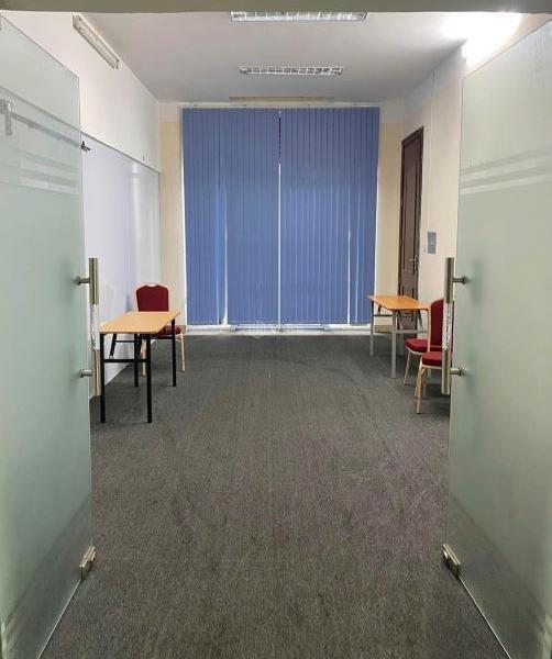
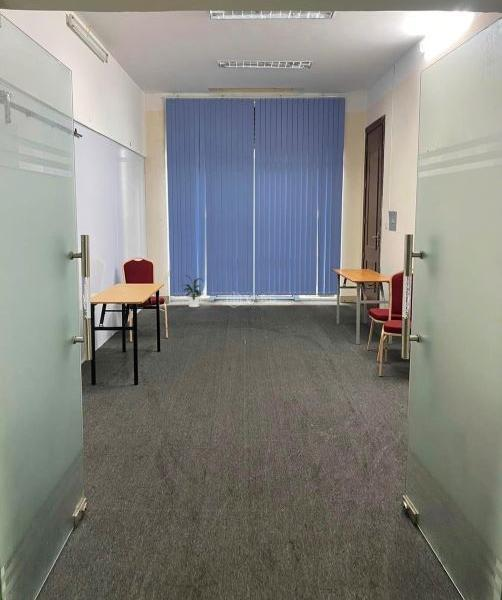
+ house plant (192, 290)
